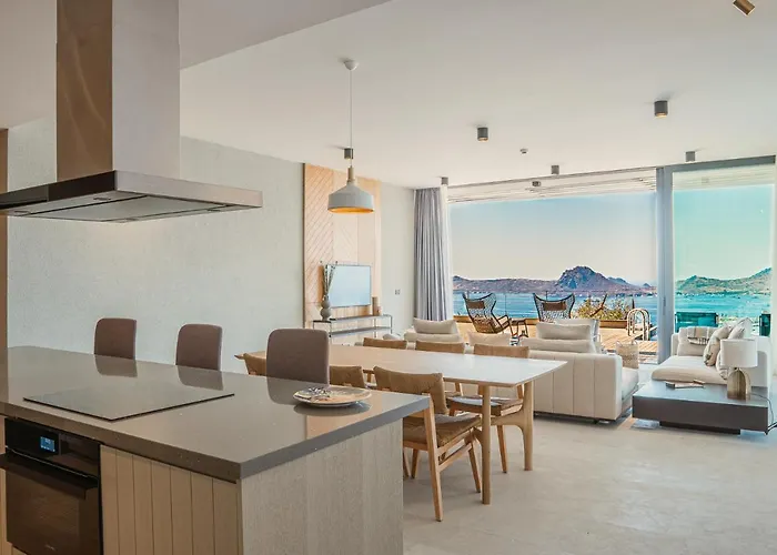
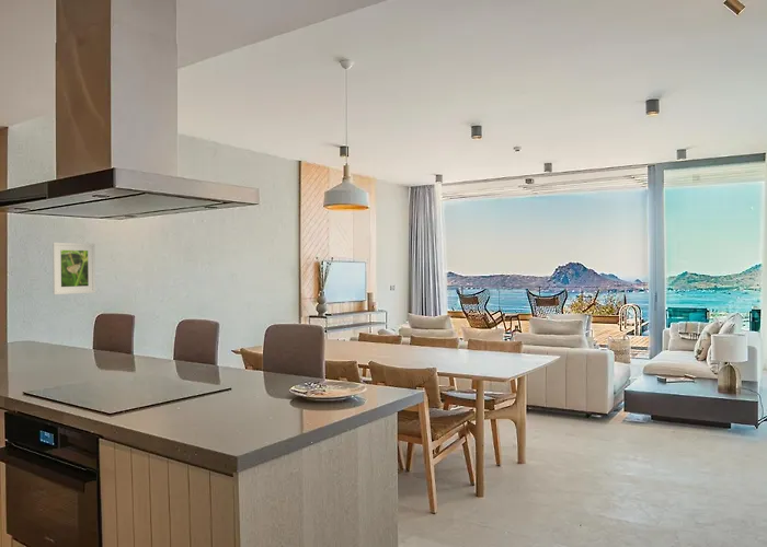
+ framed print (73, 268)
